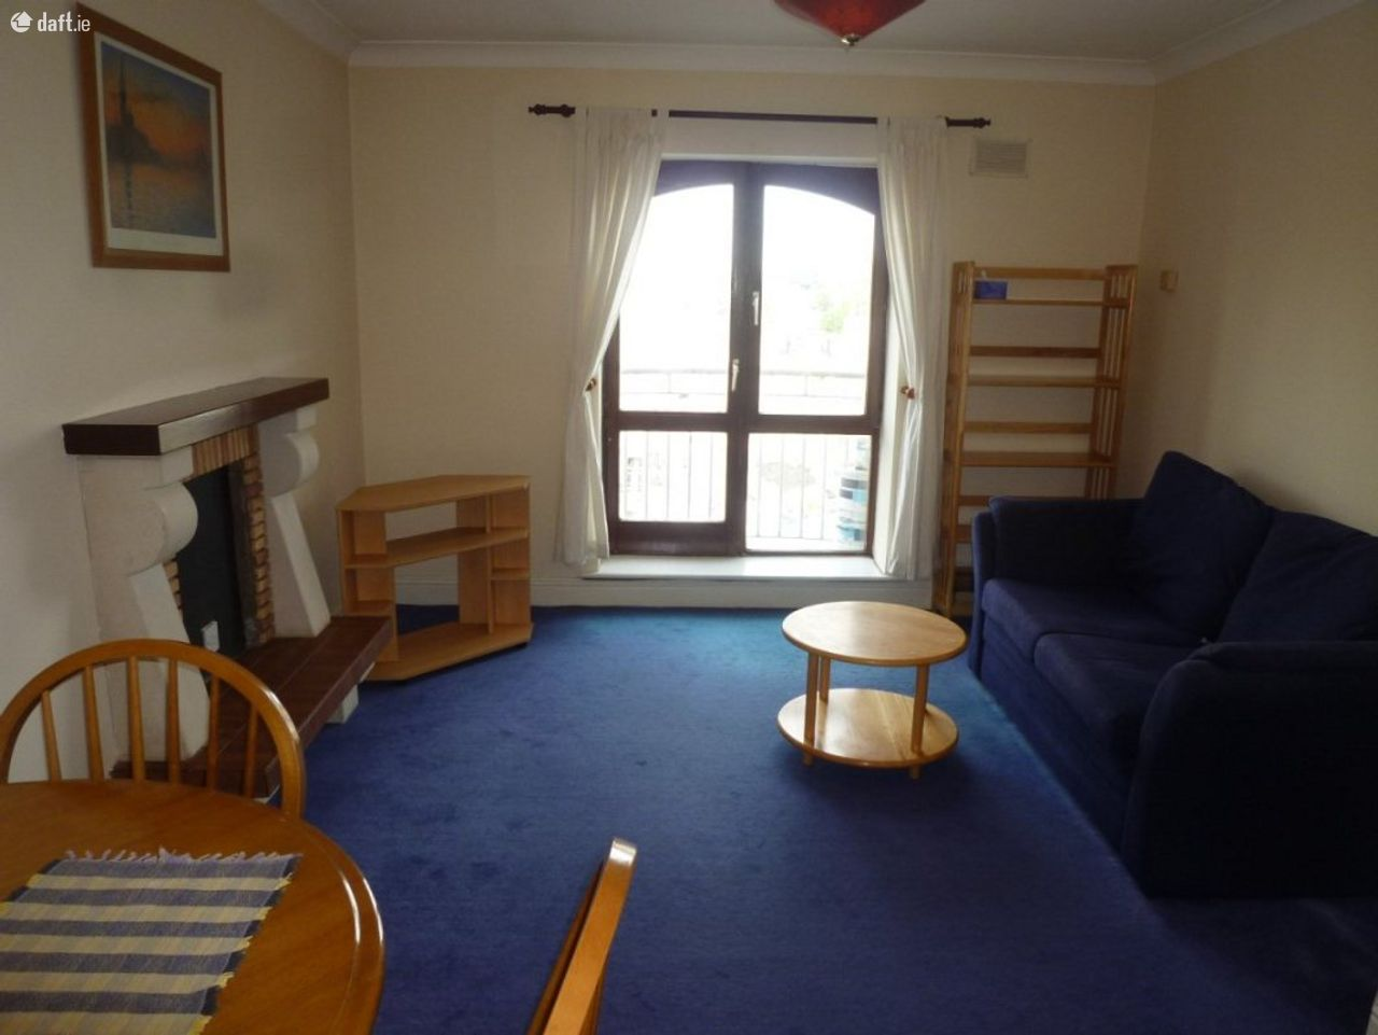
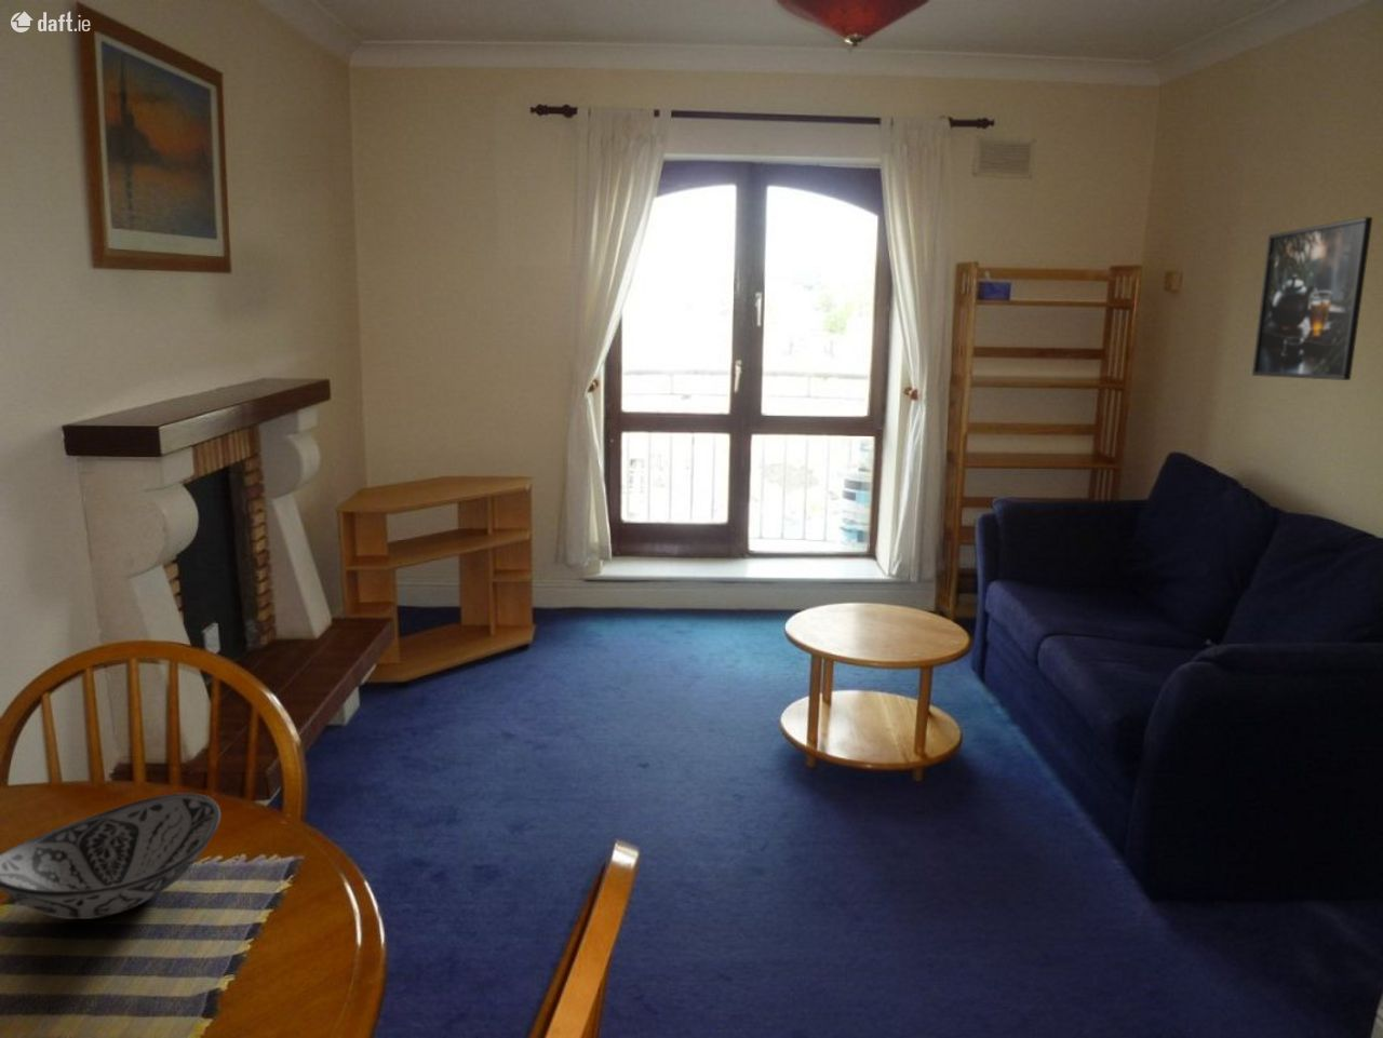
+ decorative bowl (112, 866)
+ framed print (1307, 302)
